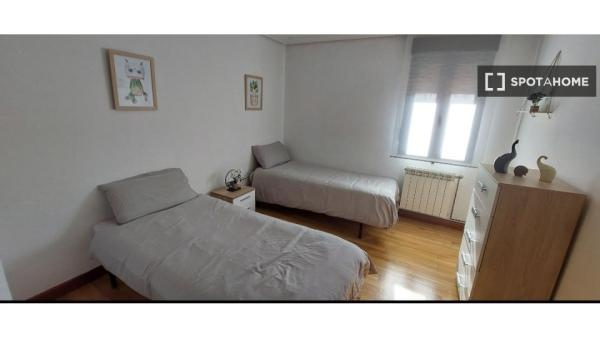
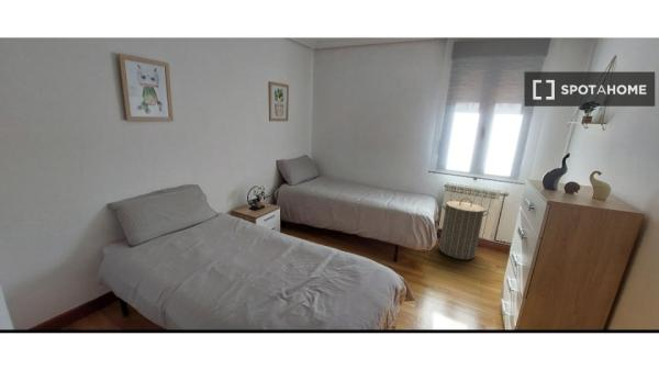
+ laundry hamper (460, 225)
